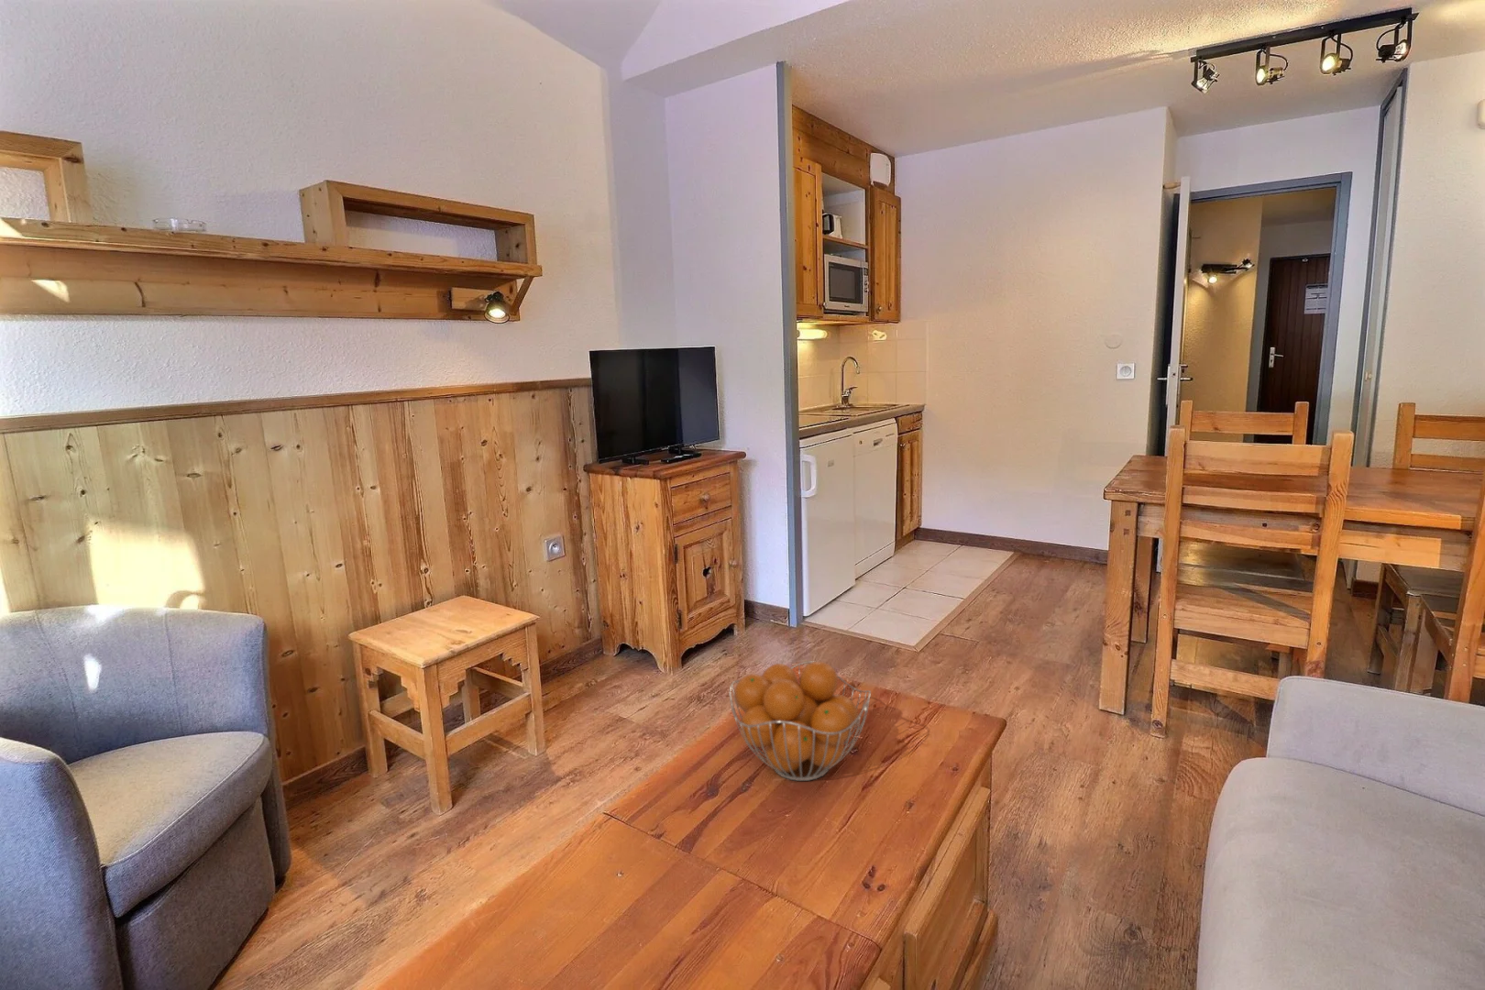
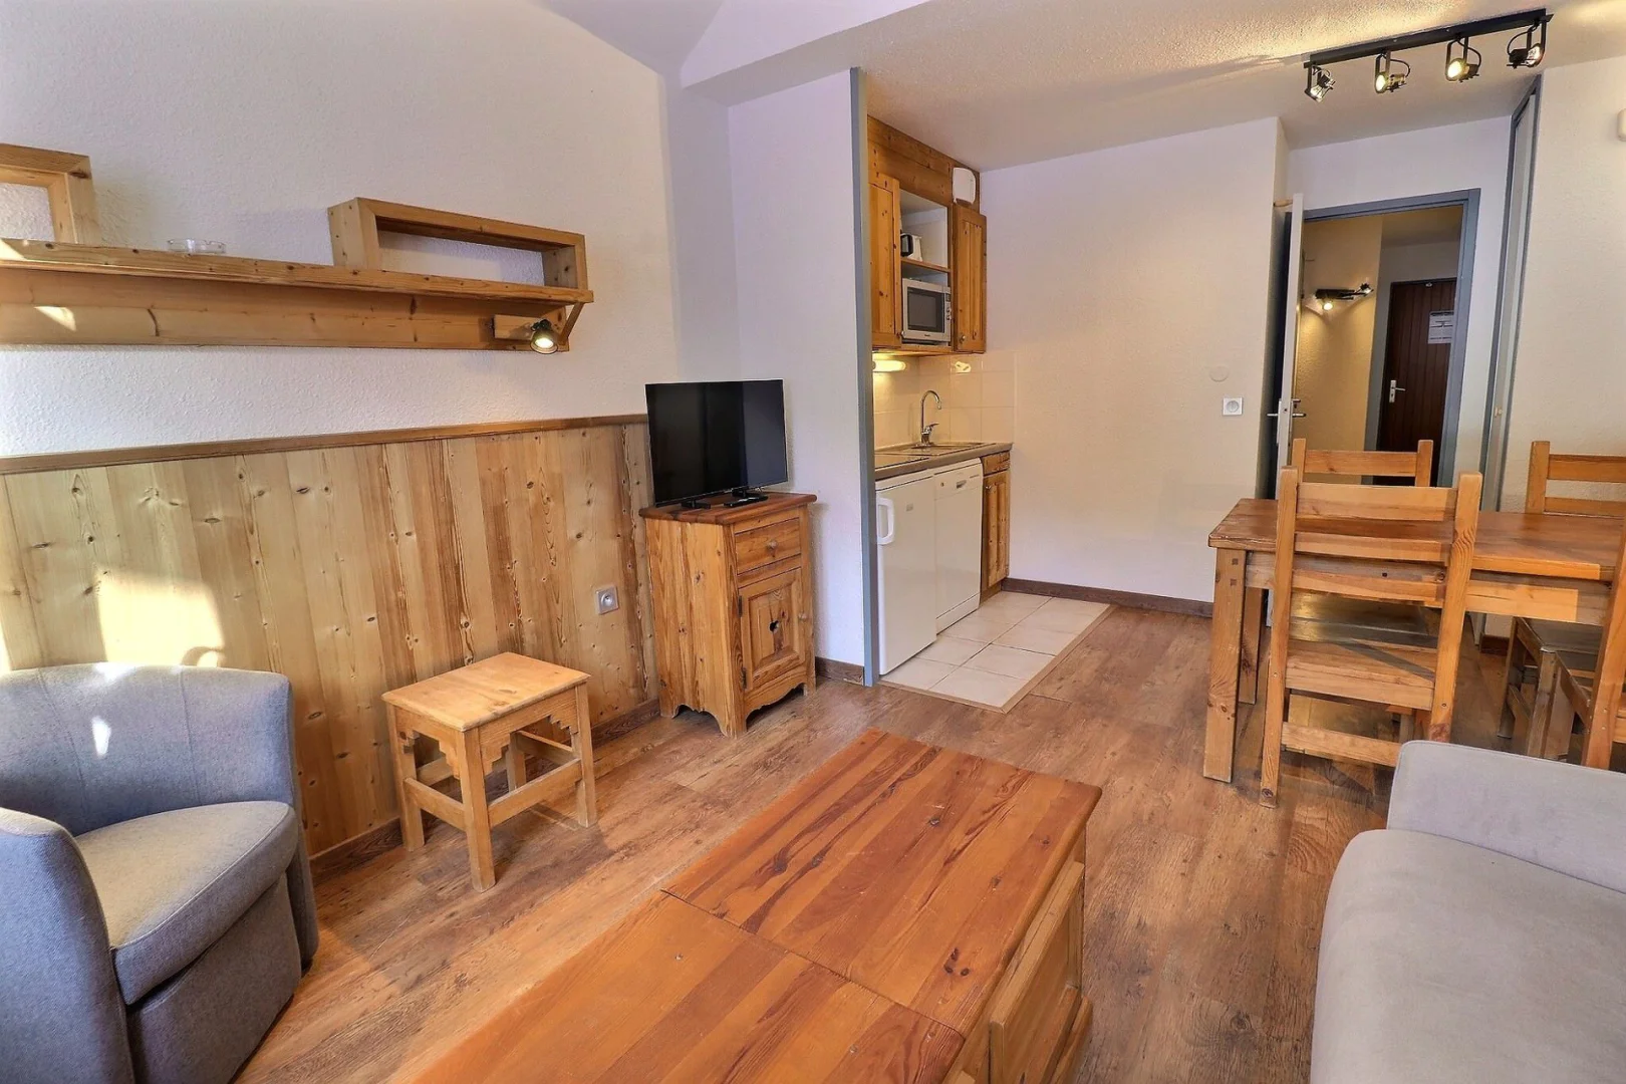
- fruit basket (799, 718)
